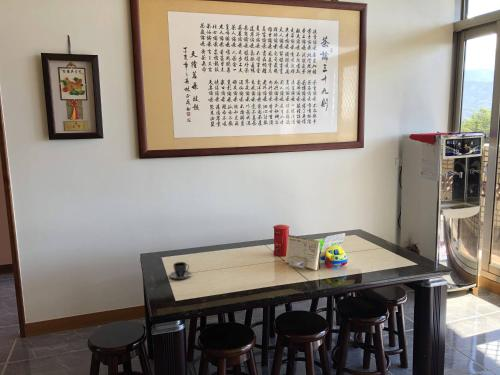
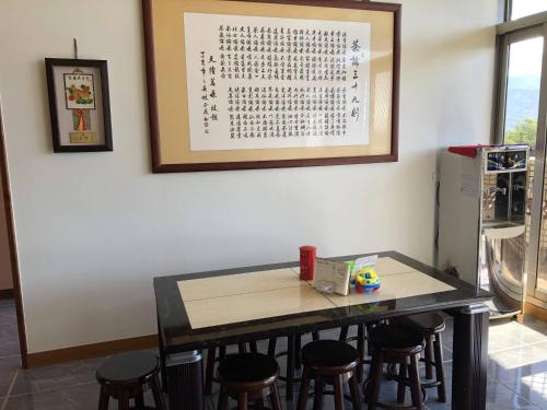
- teacup (180, 270)
